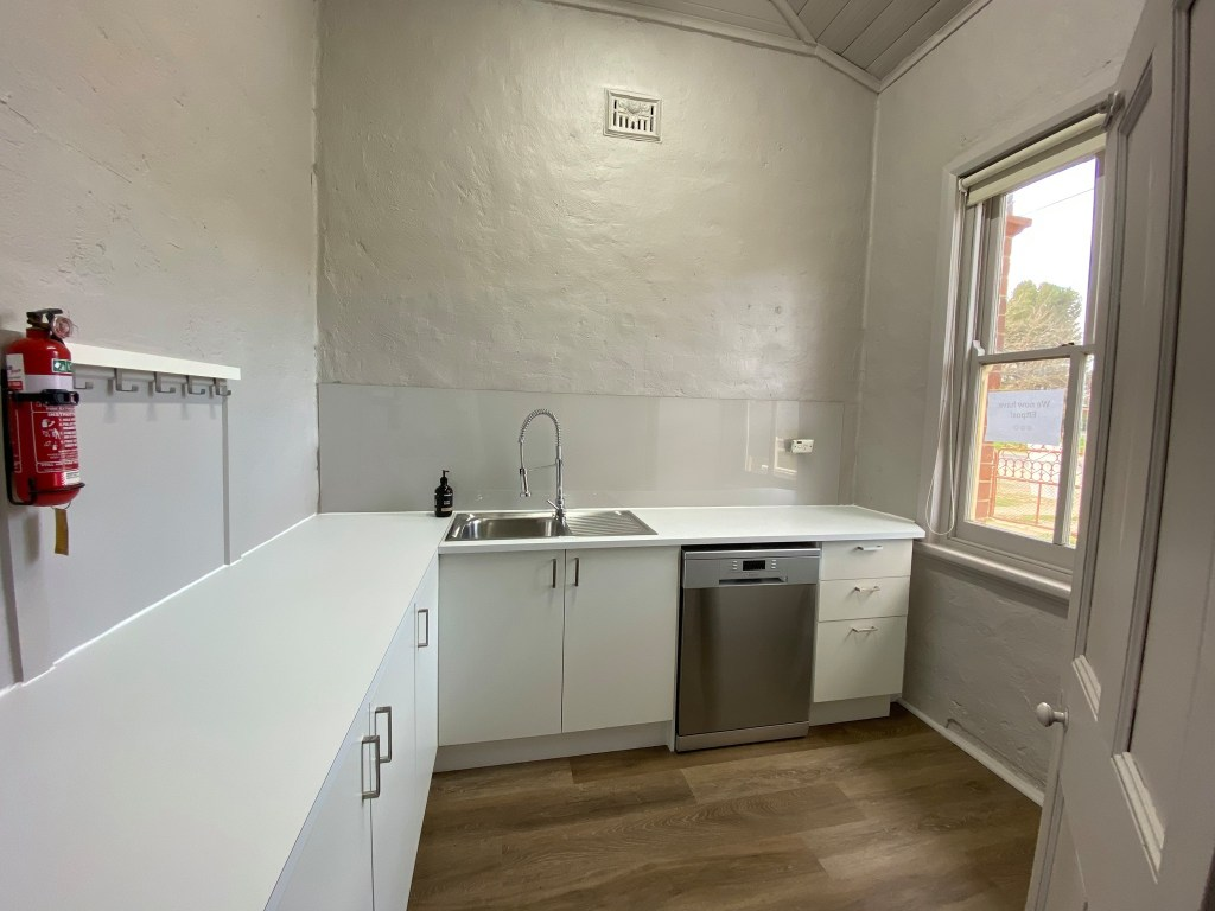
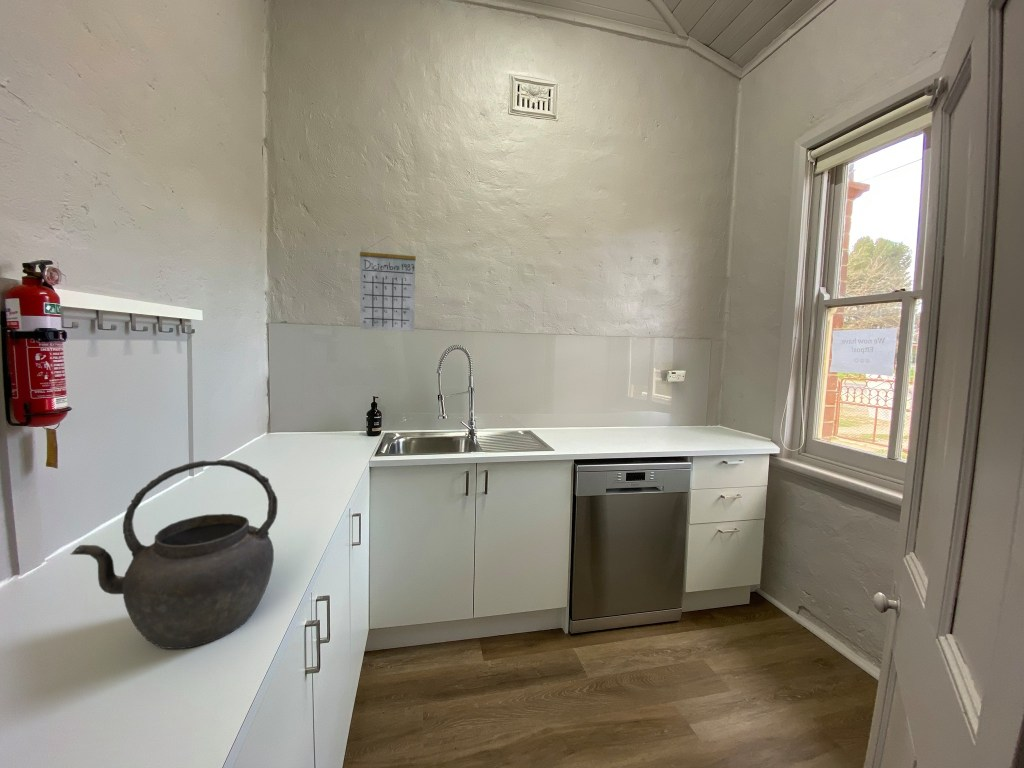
+ calendar (388, 283)
+ kettle (185, 545)
